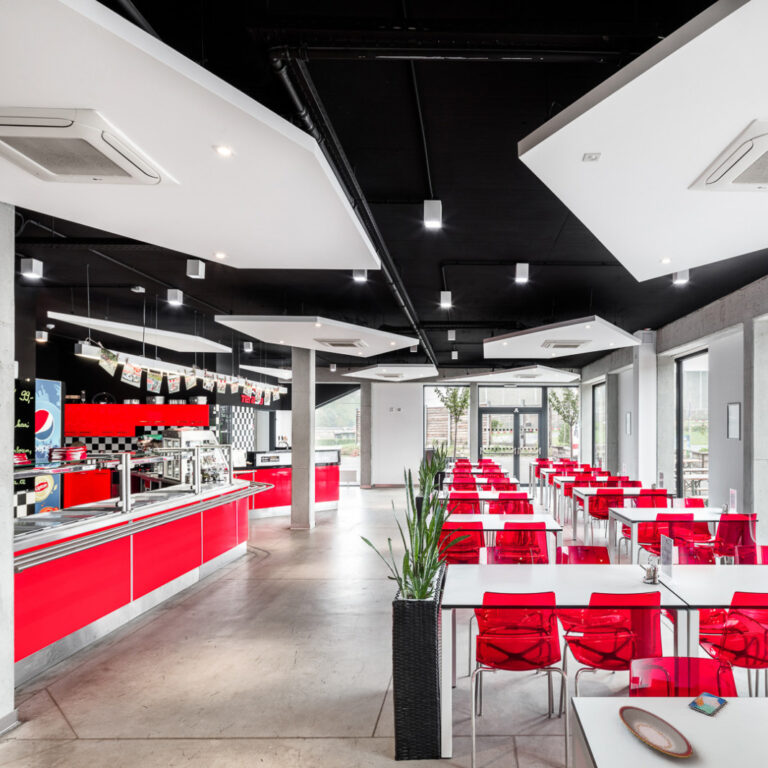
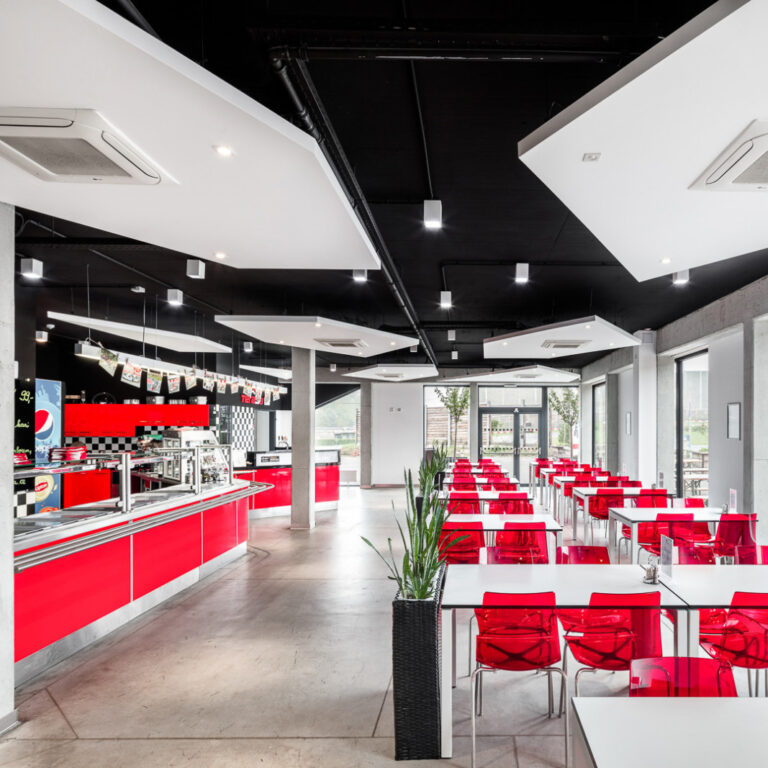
- plate (653, 733)
- smartphone (707, 703)
